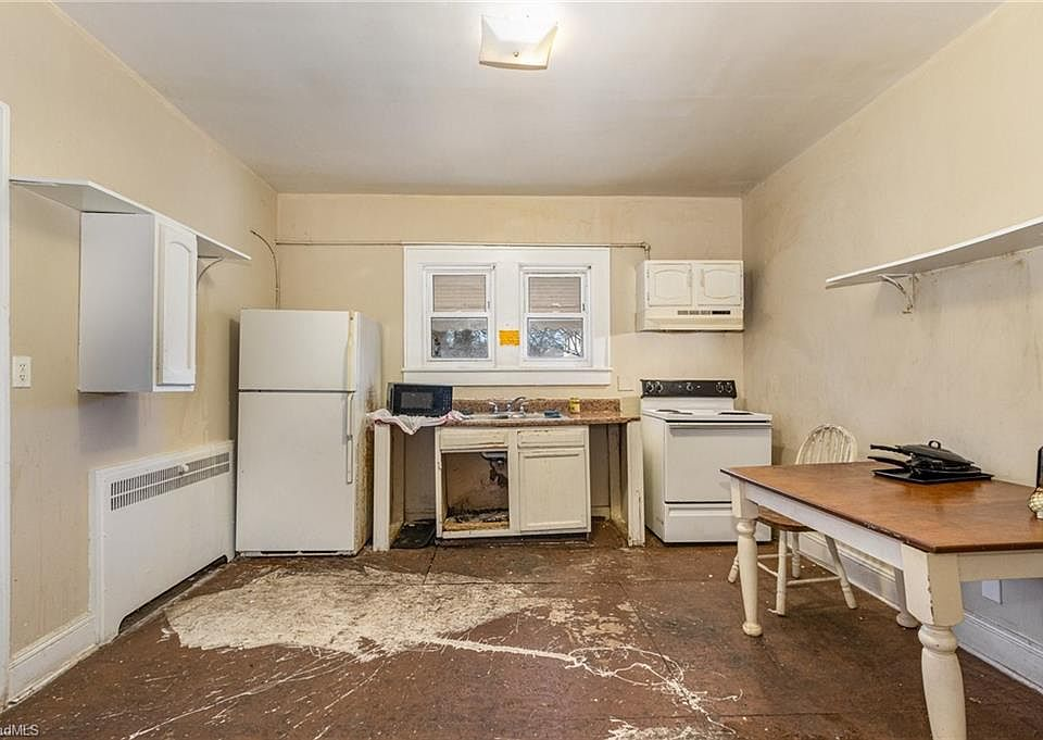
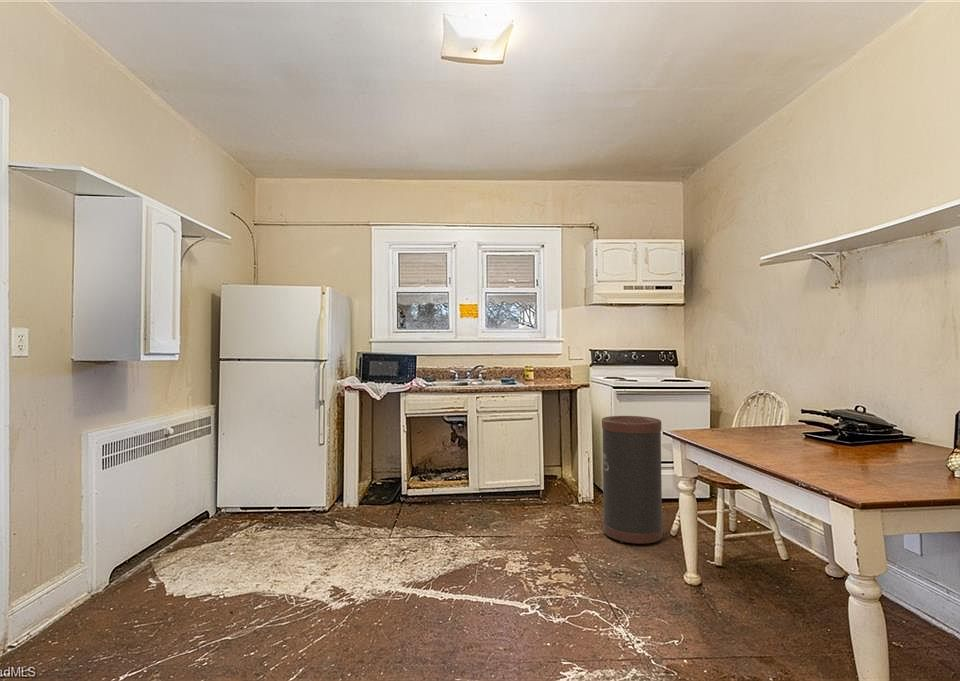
+ trash can (631, 477)
